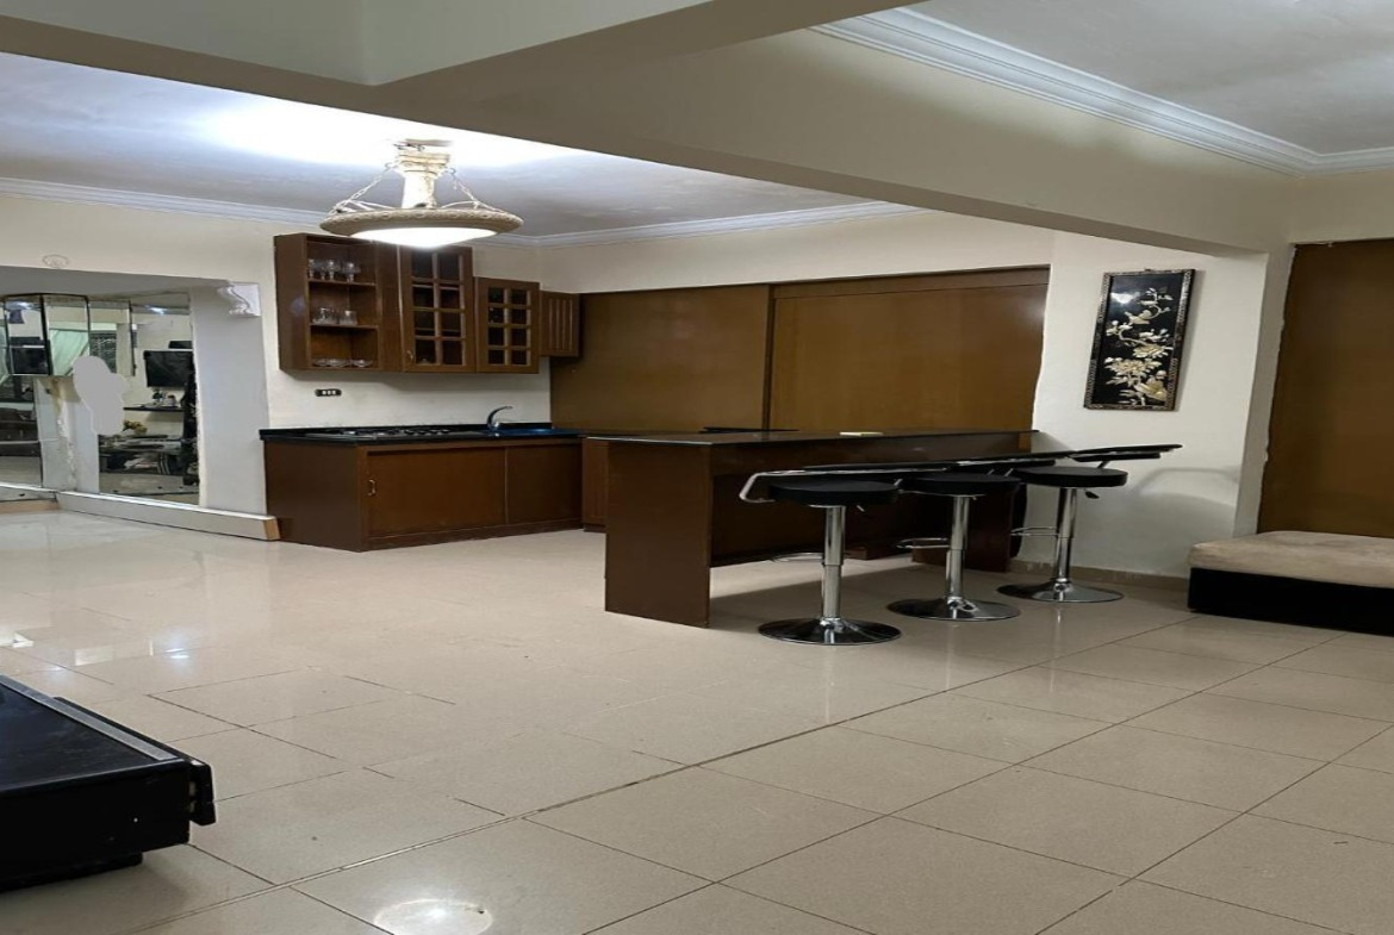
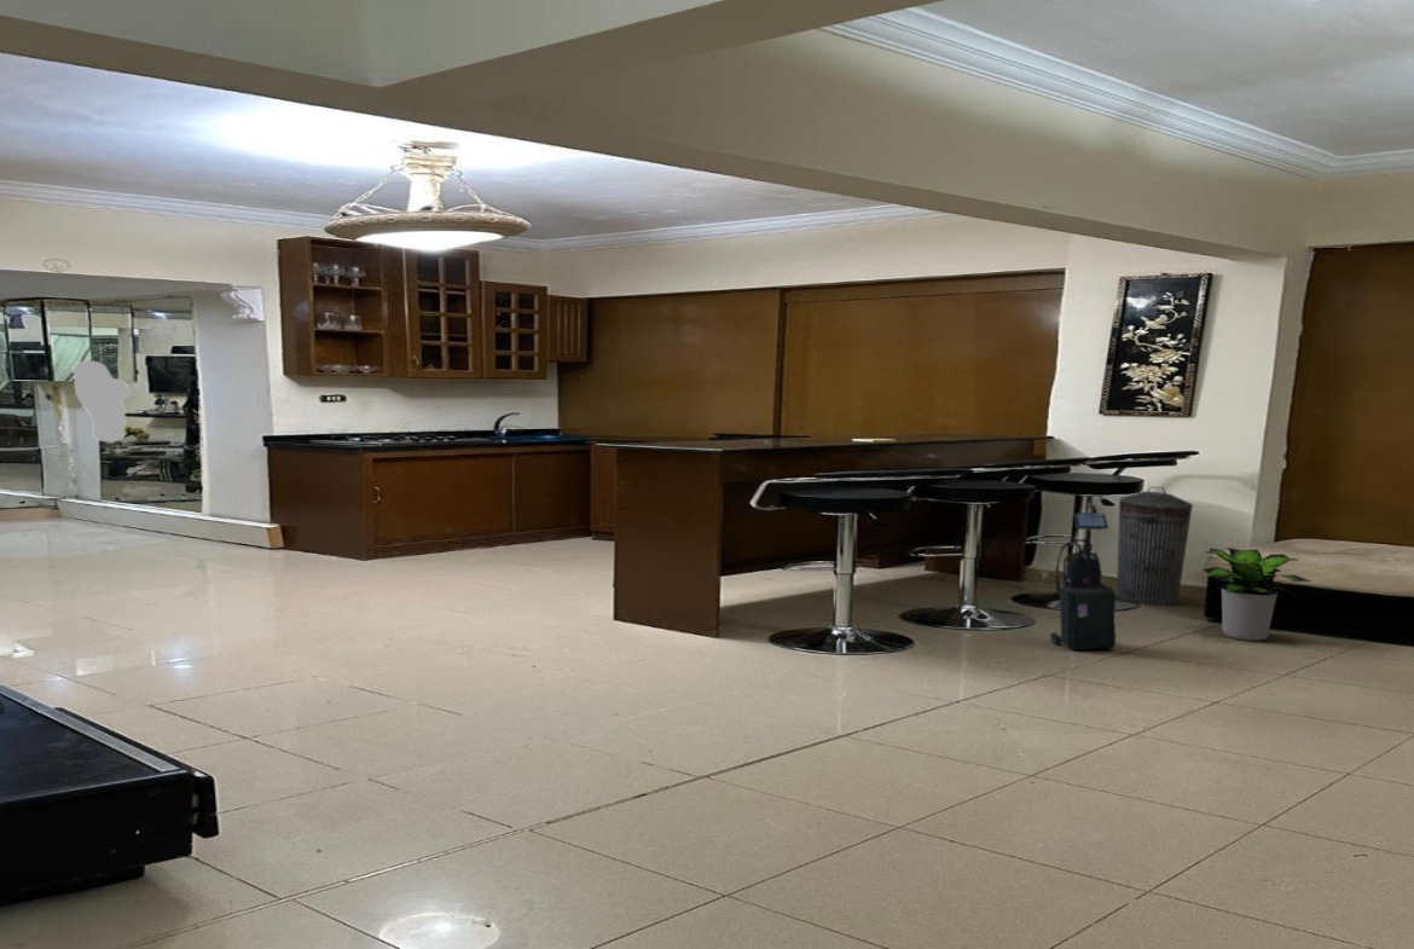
+ vacuum cleaner (1086, 577)
+ potted plant (1253, 596)
+ trash can (1152, 543)
